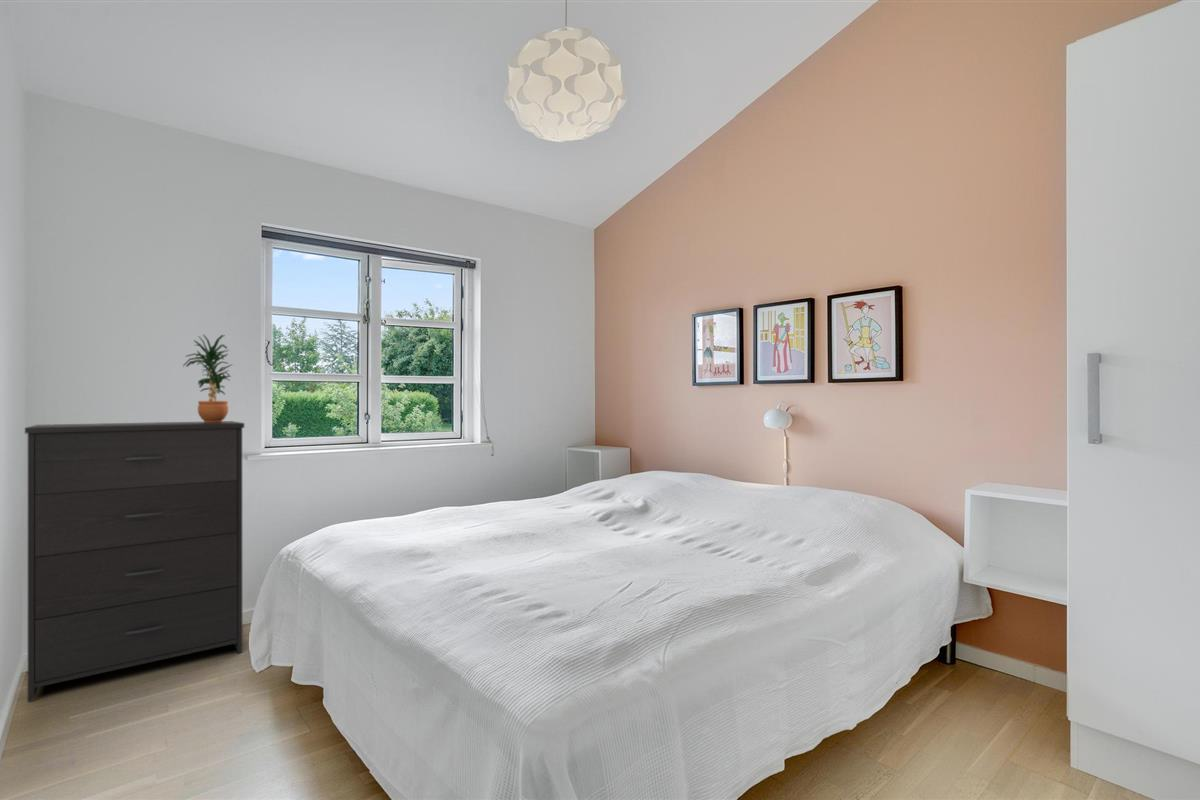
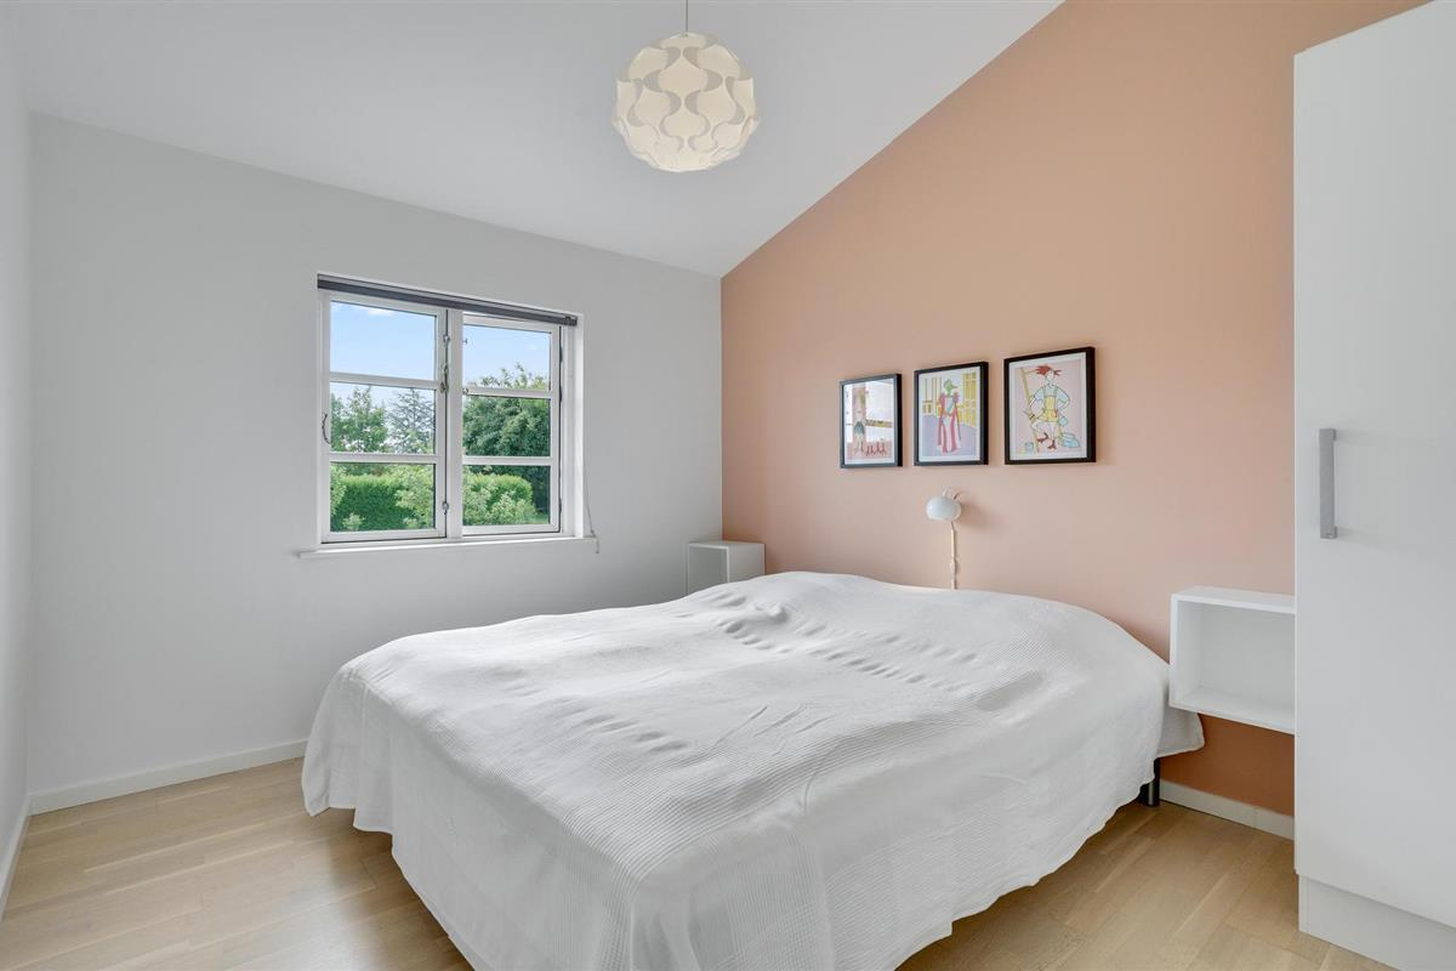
- dresser (143, 542)
- potted plant (208, 378)
